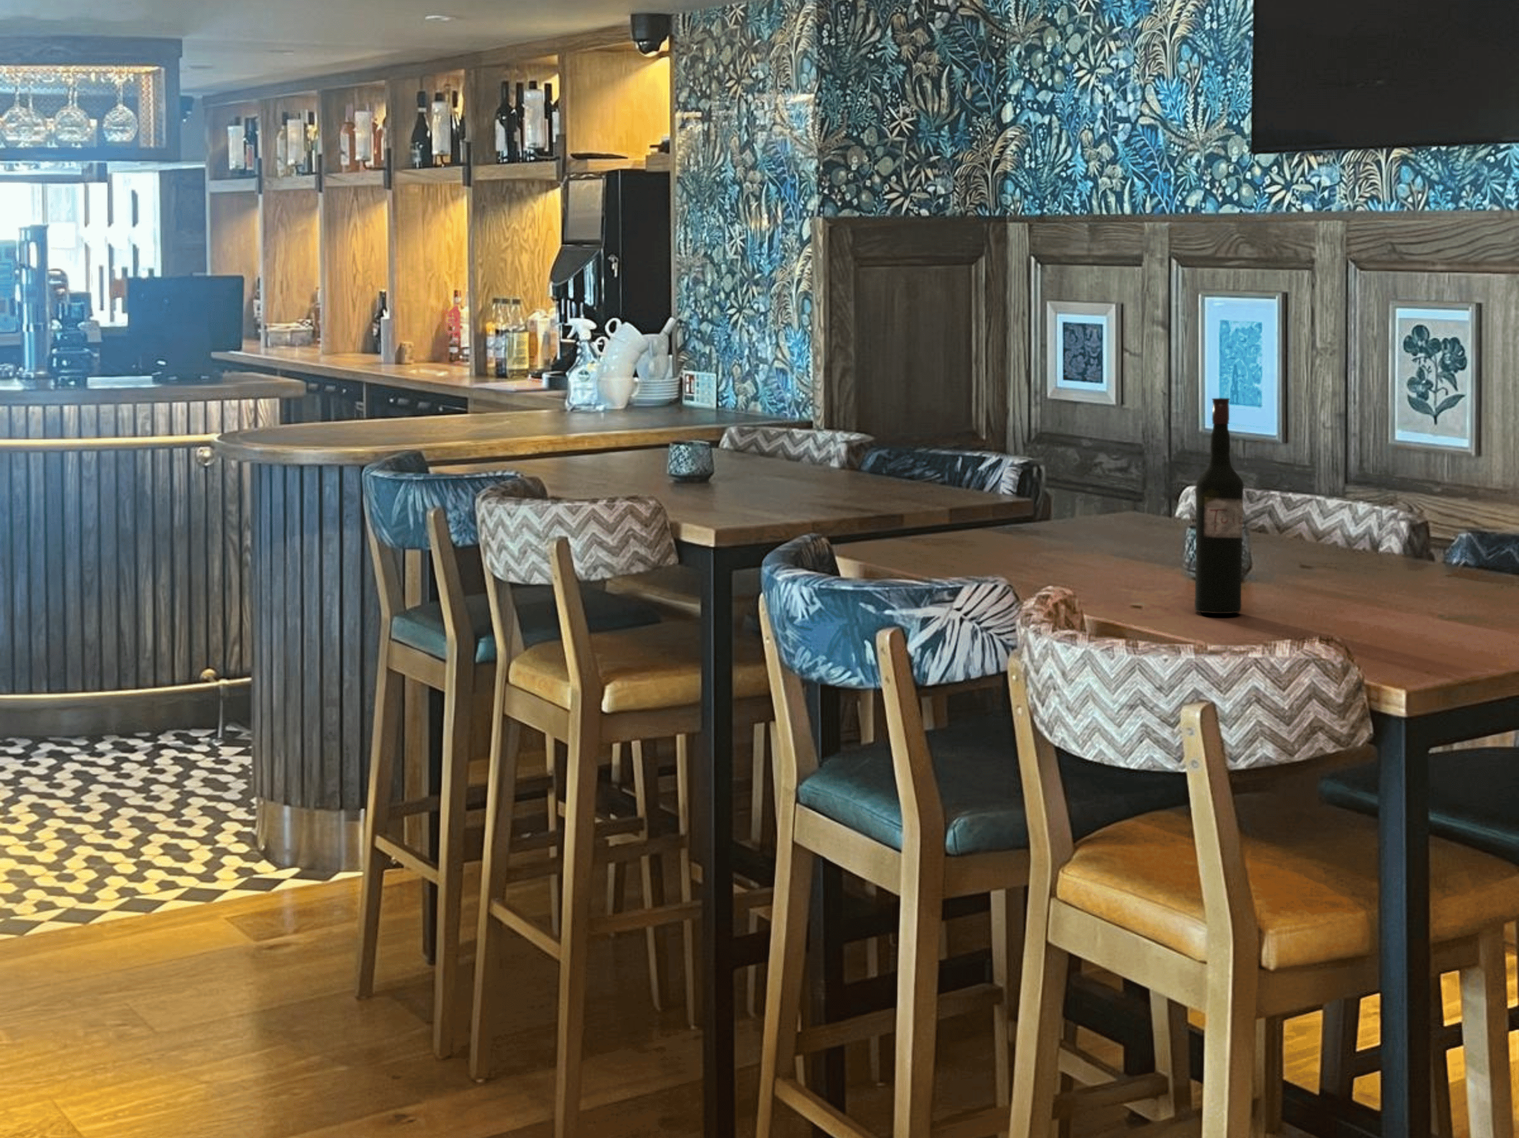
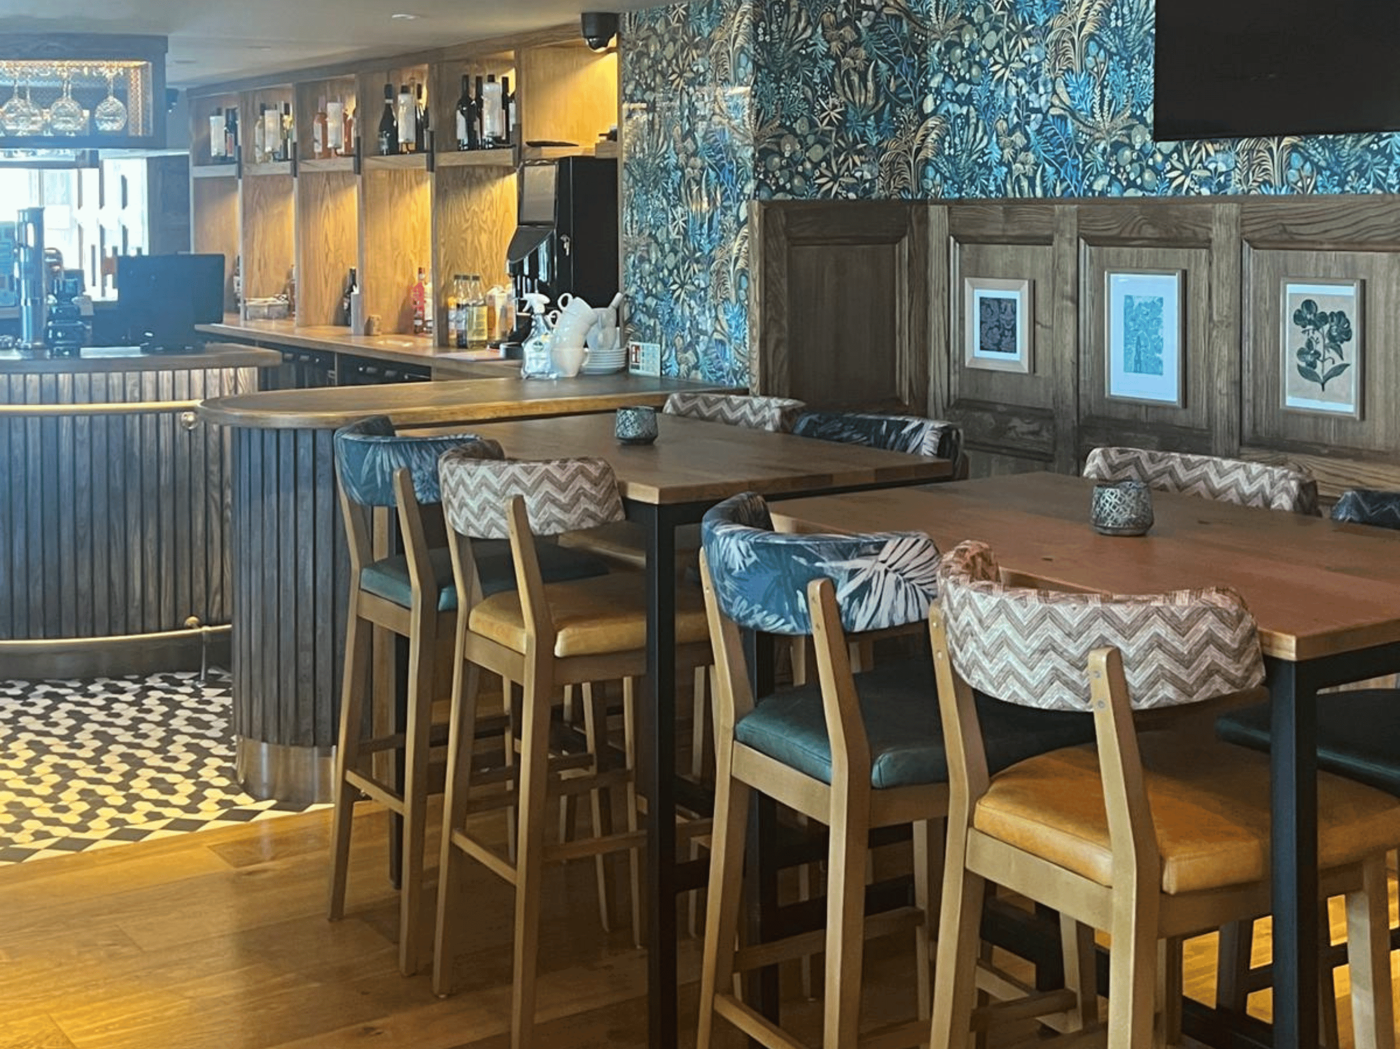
- wine bottle (1219, 506)
